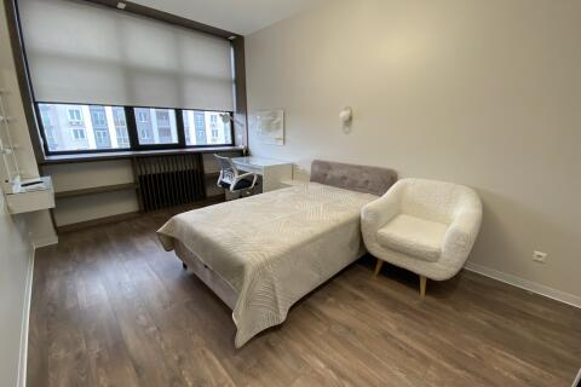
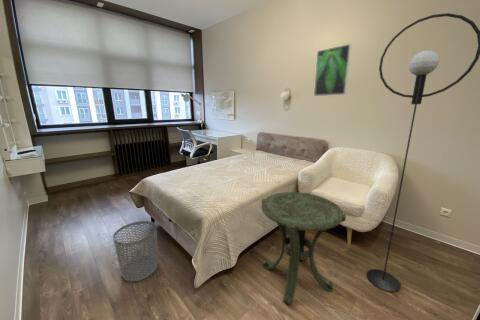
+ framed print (331, 72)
+ side table (297, 243)
+ floor lamp (403, 167)
+ waste bin (138, 250)
